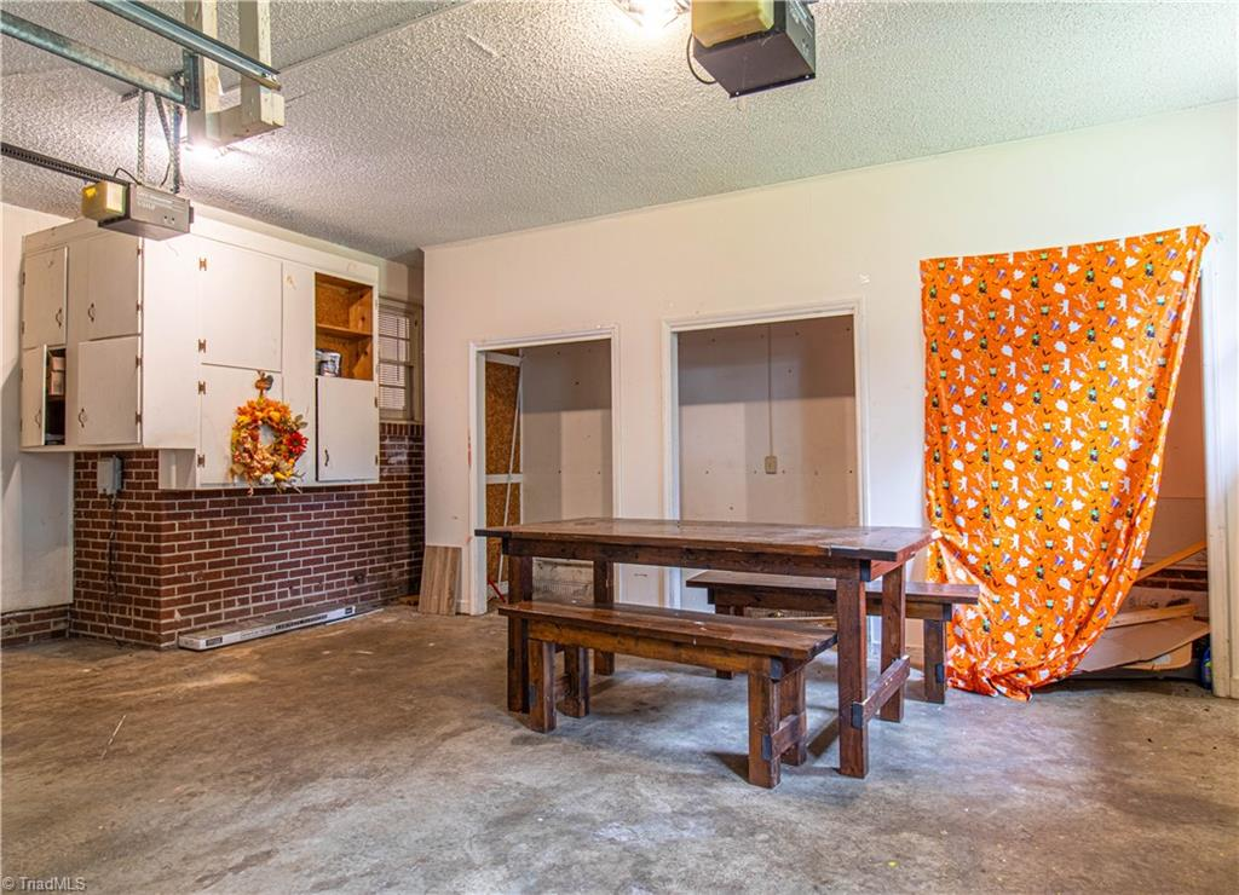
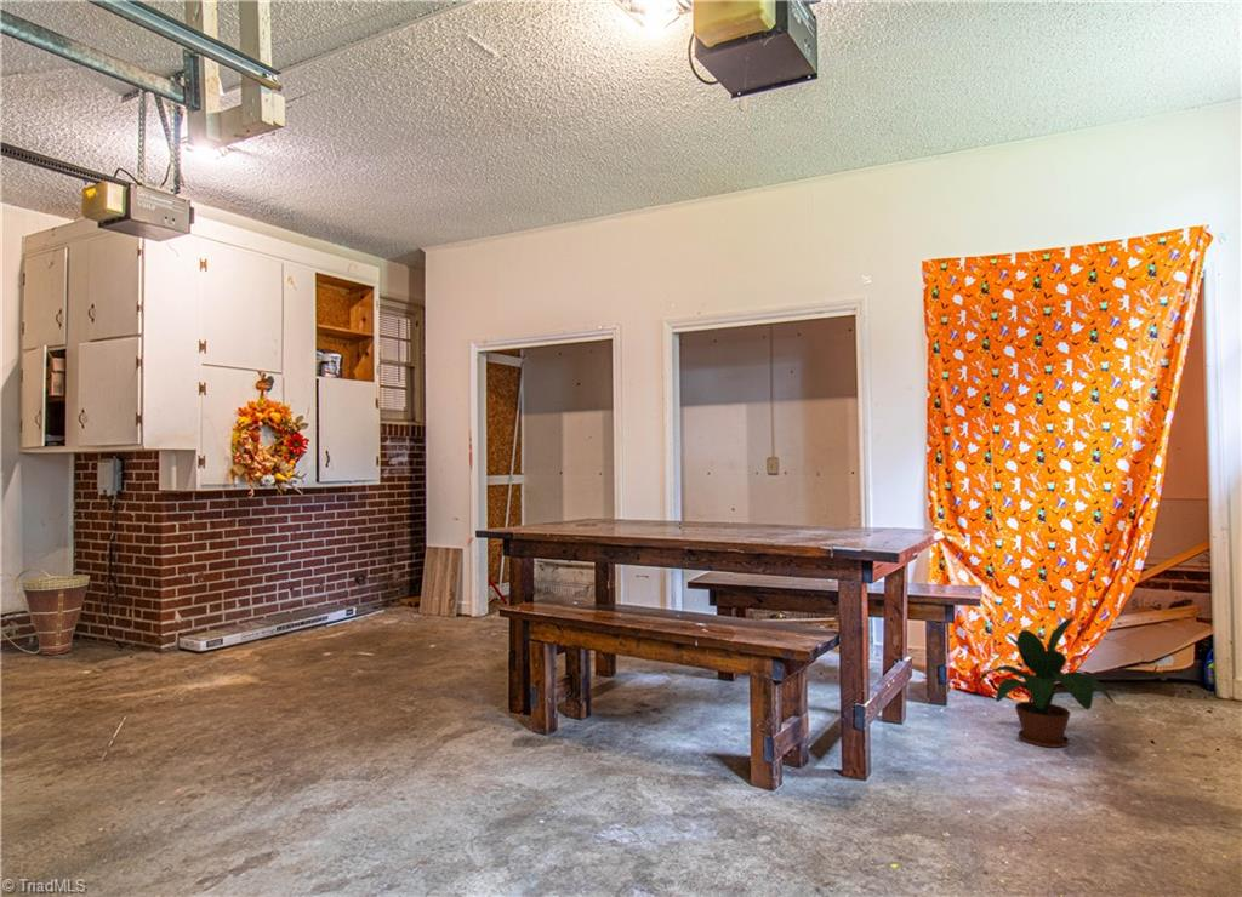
+ potted plant (1042, 678)
+ basket (38, 611)
